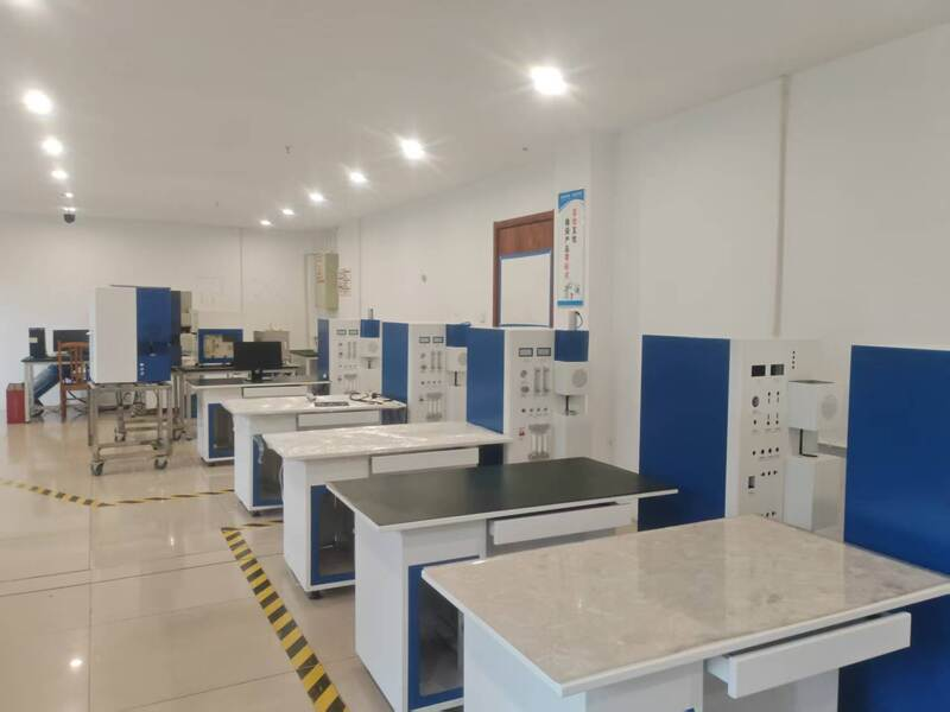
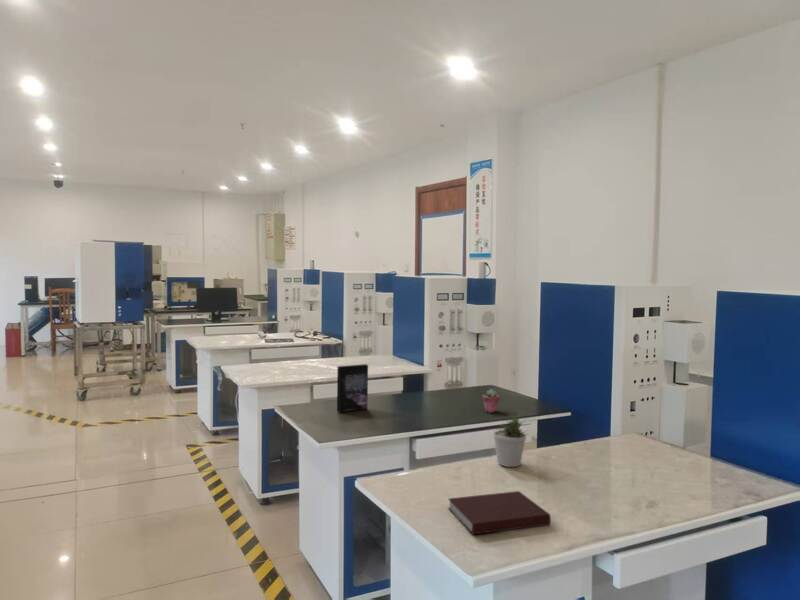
+ potted plant (511, 438)
+ potted succulent (490, 400)
+ notebook (497, 511)
+ book (352, 388)
